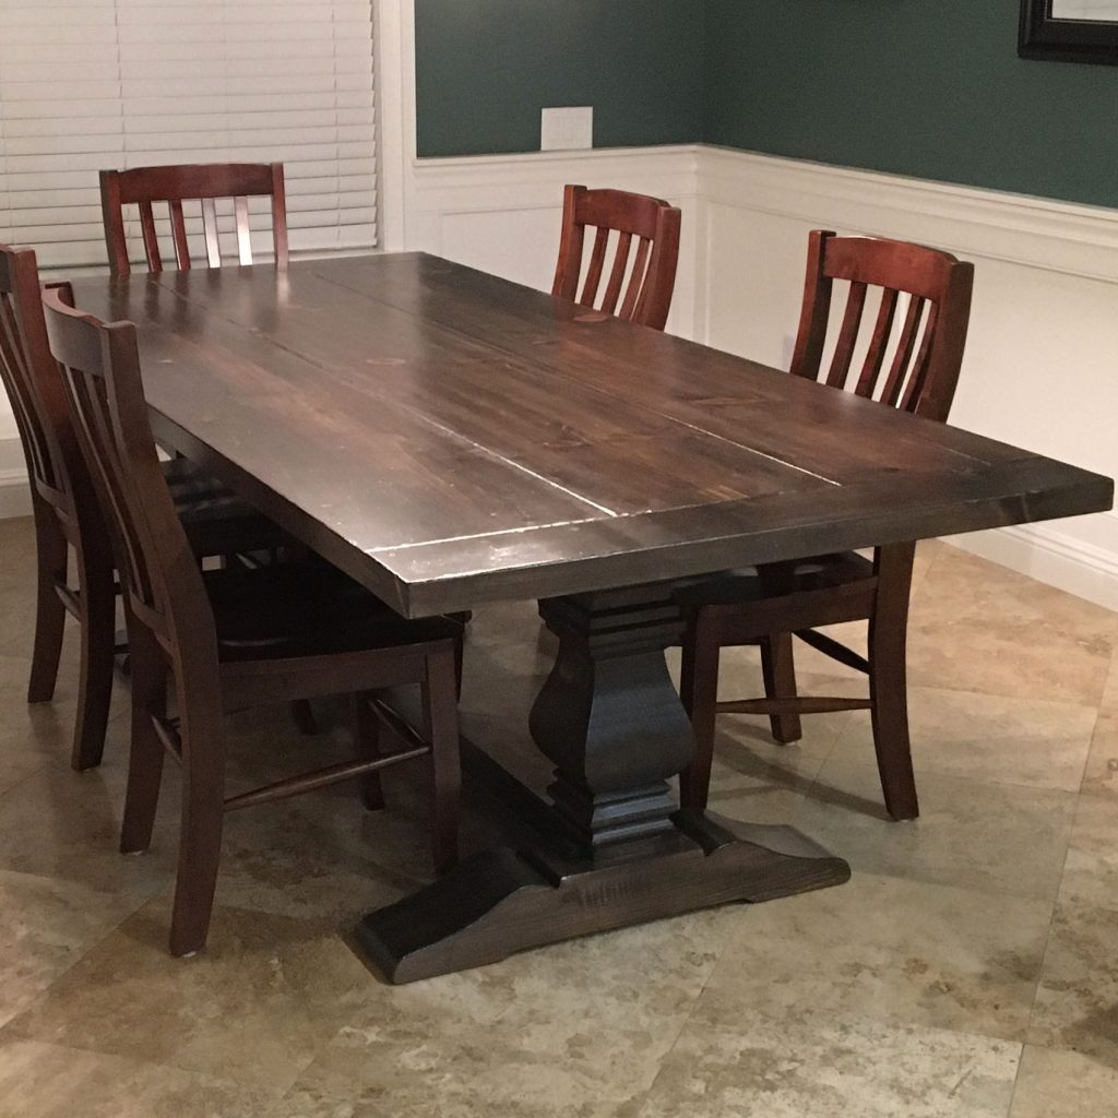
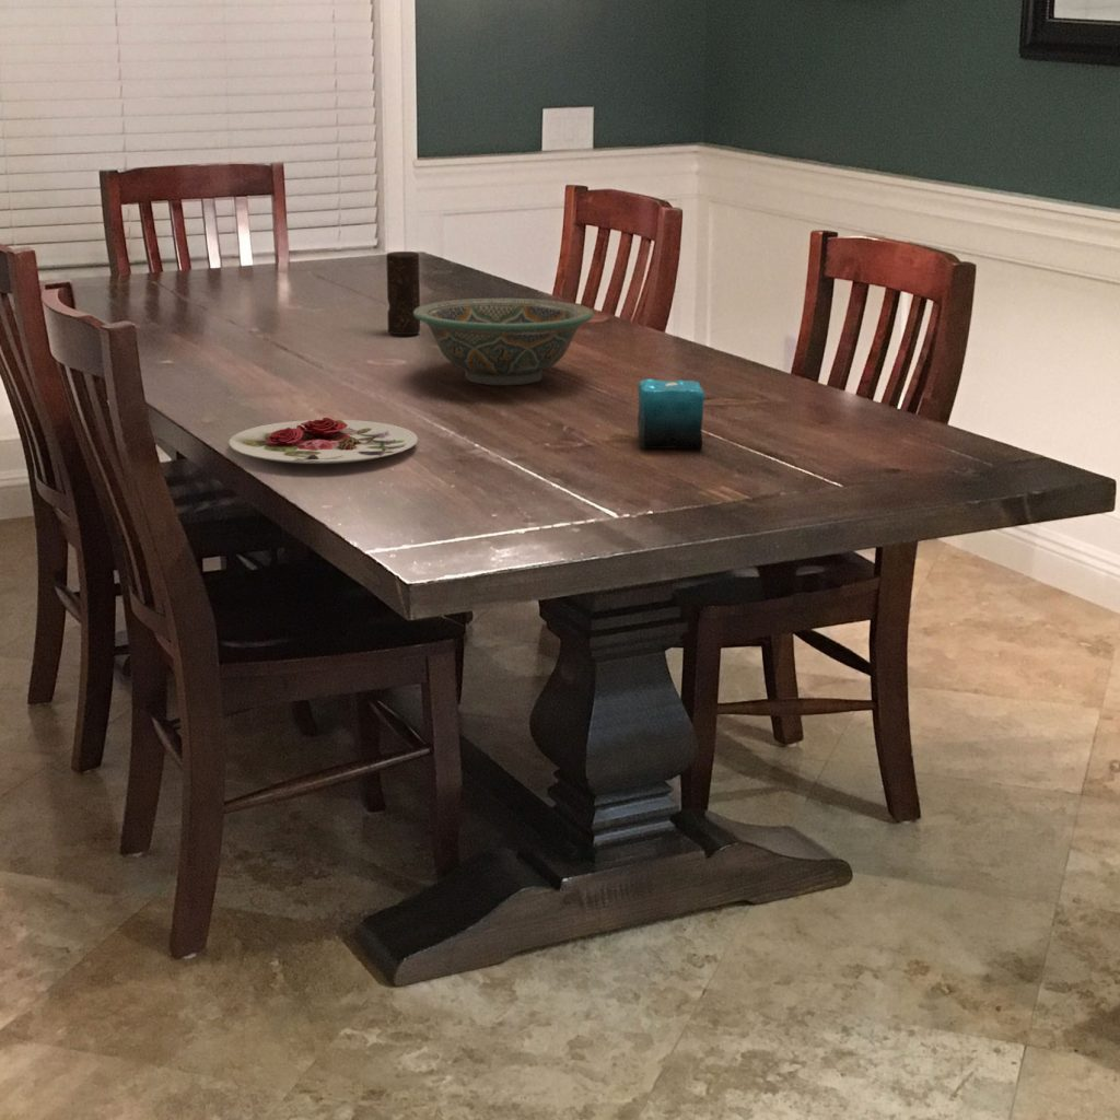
+ candle (669, 401)
+ plate (324, 439)
+ decorative bowl (503, 345)
+ candle (402, 292)
